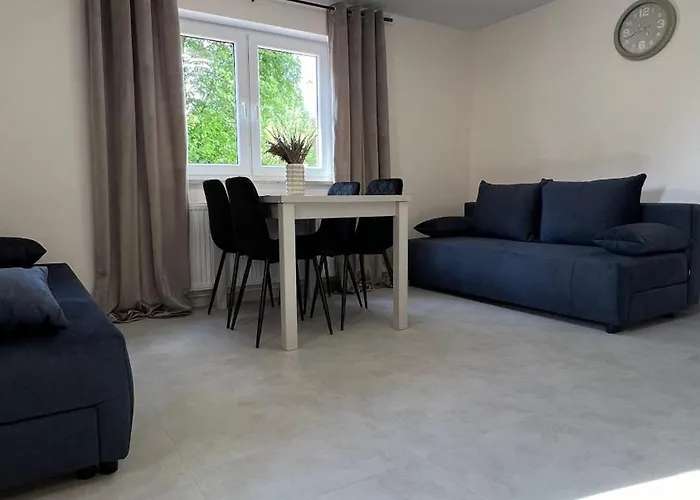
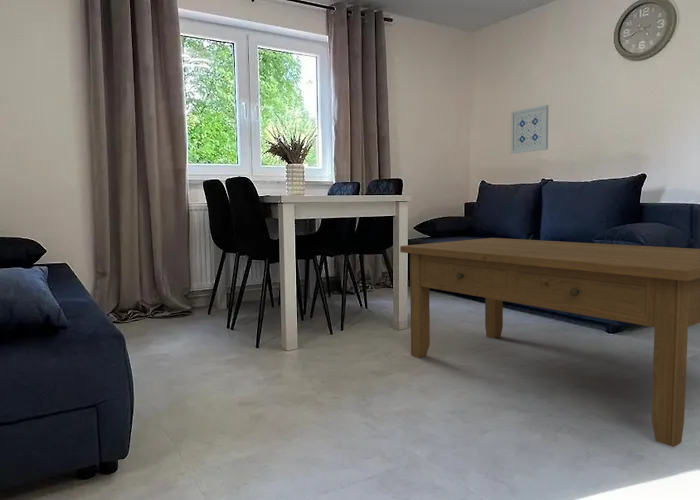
+ coffee table (559, 310)
+ wall art (529, 130)
